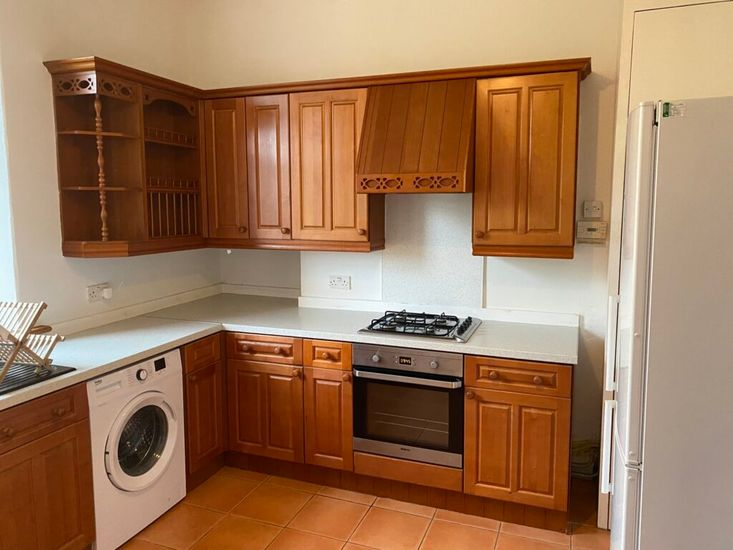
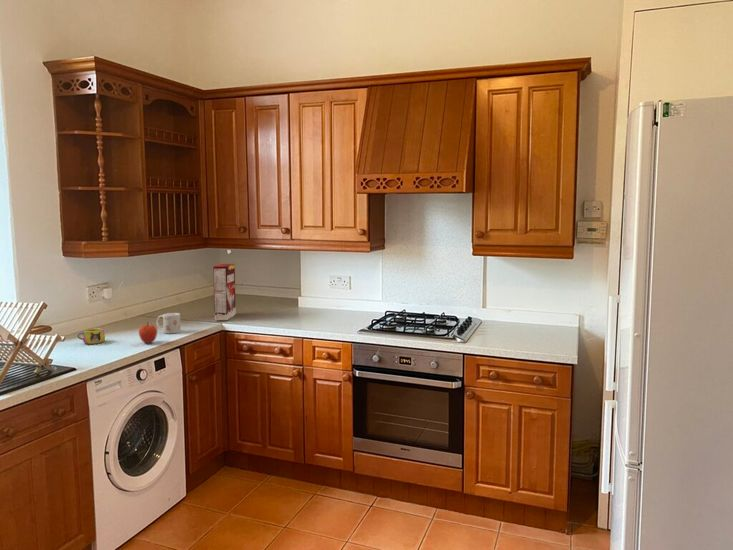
+ mug (168, 323)
+ cereal box (224, 291)
+ mug (91, 336)
+ apple (148, 332)
